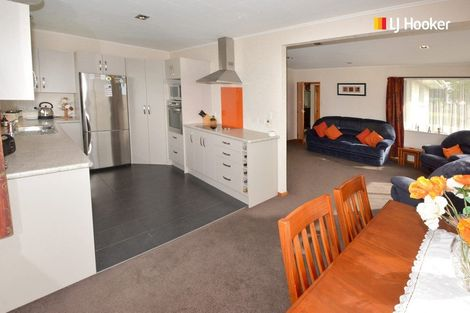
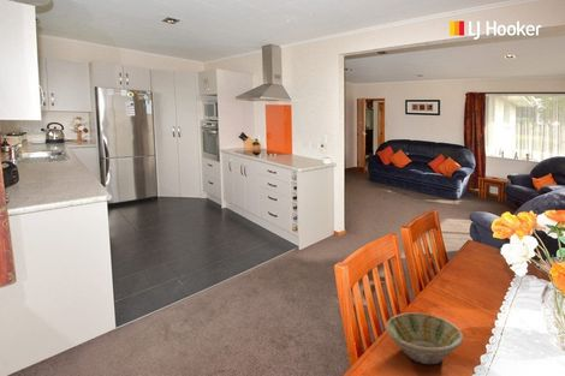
+ bowl (422, 340)
